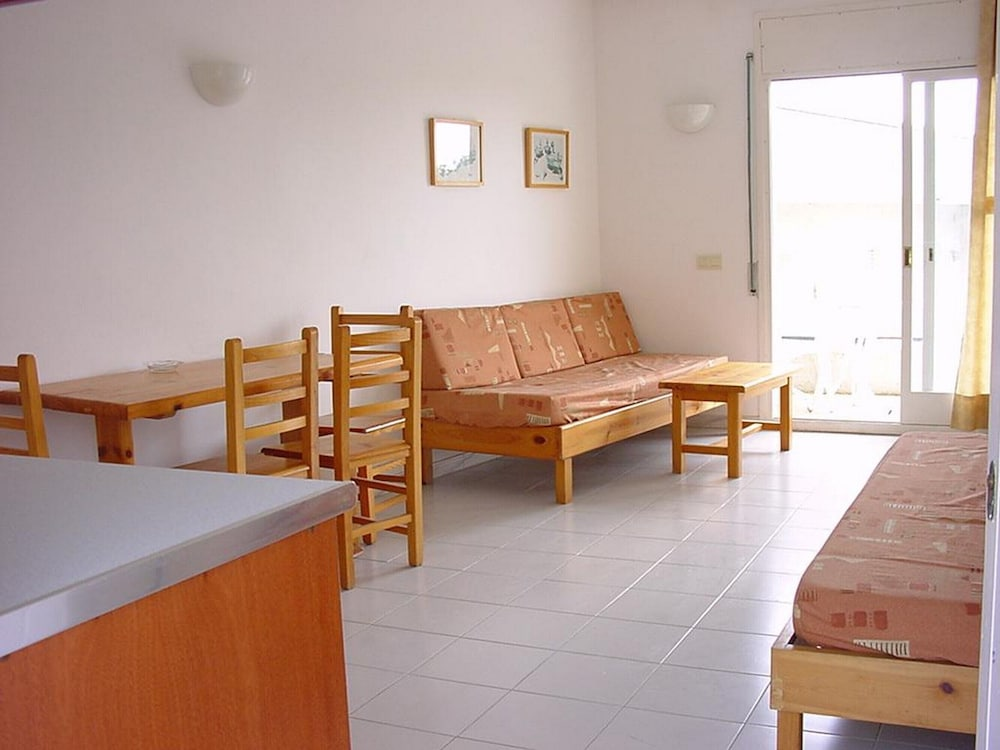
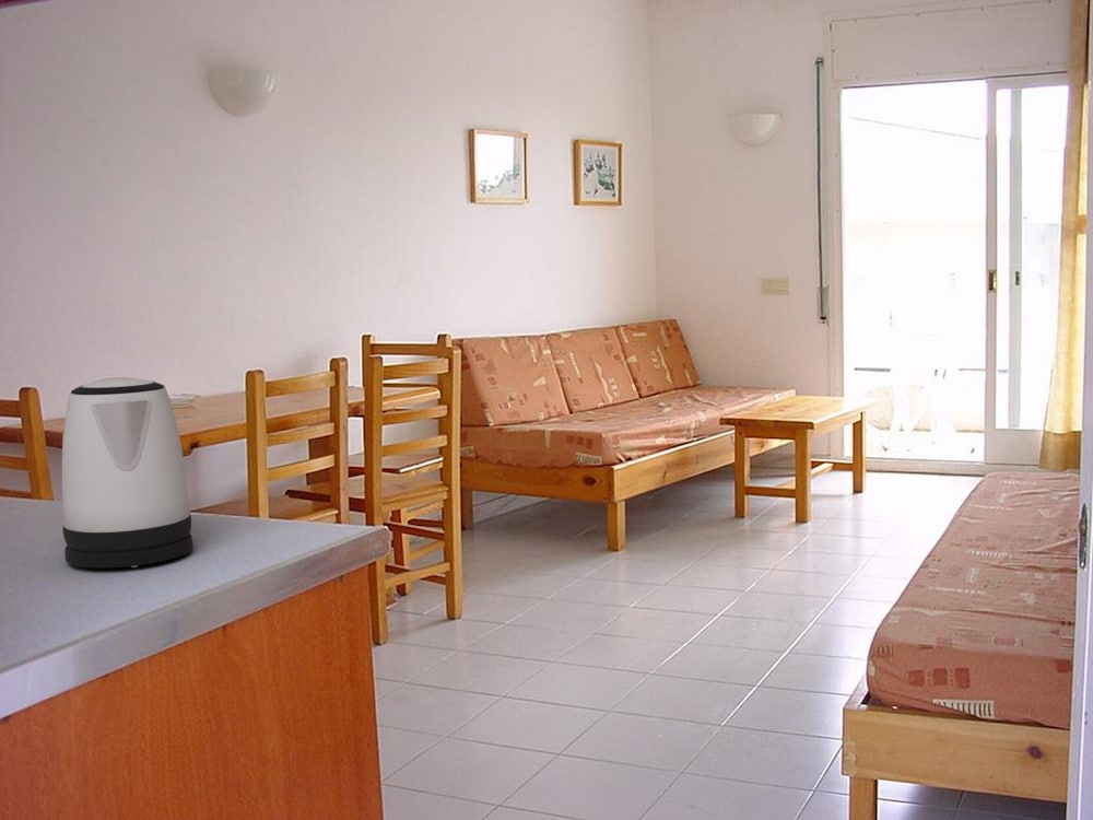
+ kettle (122, 465)
